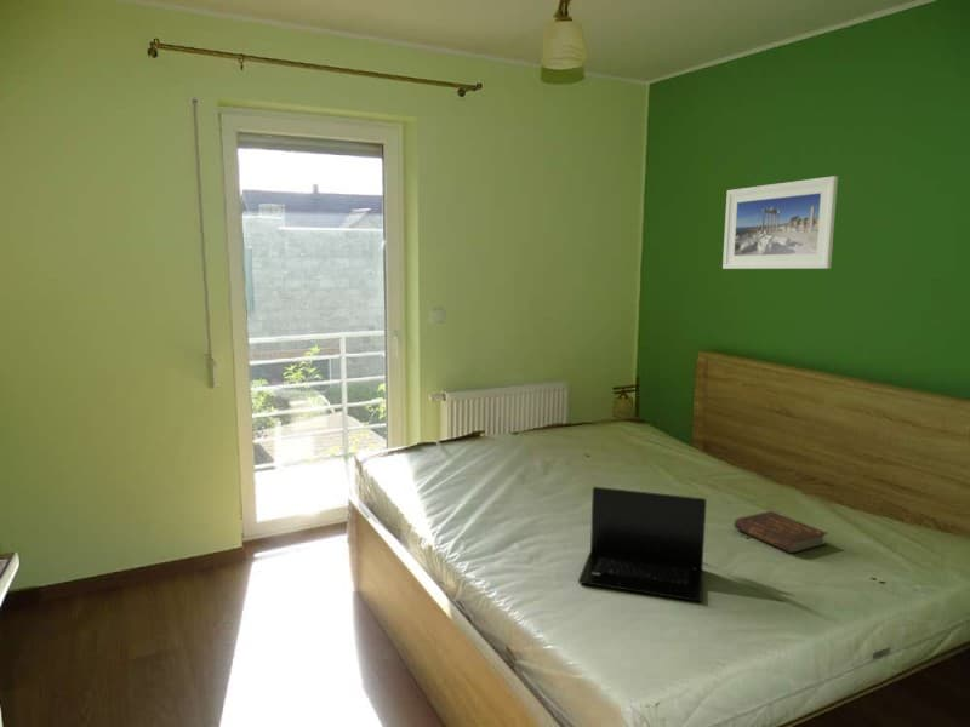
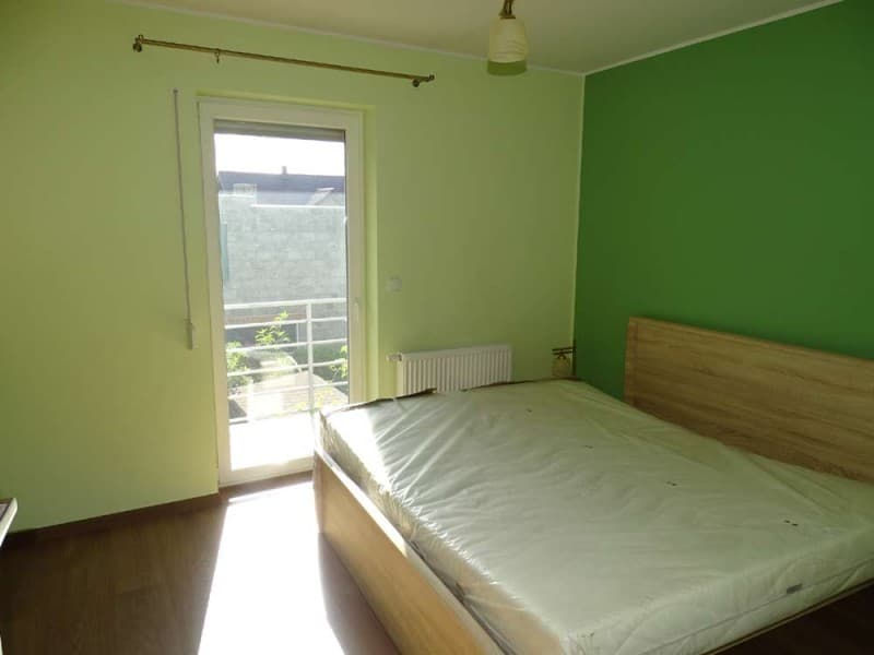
- book (778, 531)
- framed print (775, 227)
- laptop (643, 540)
